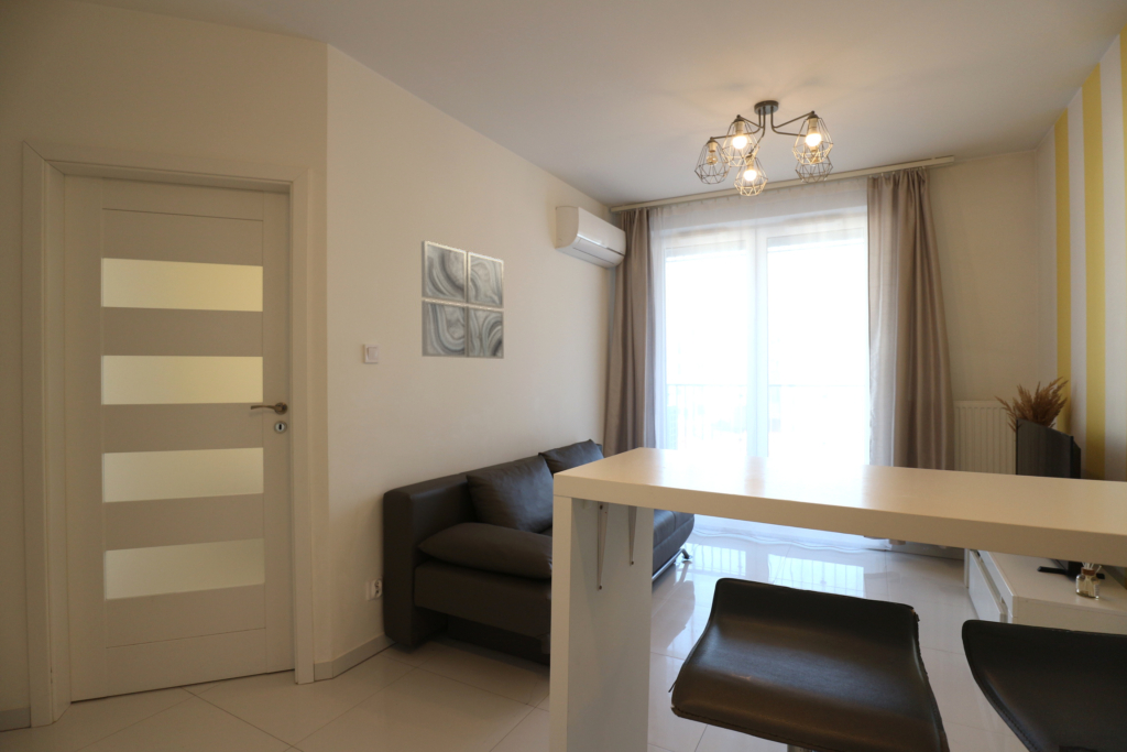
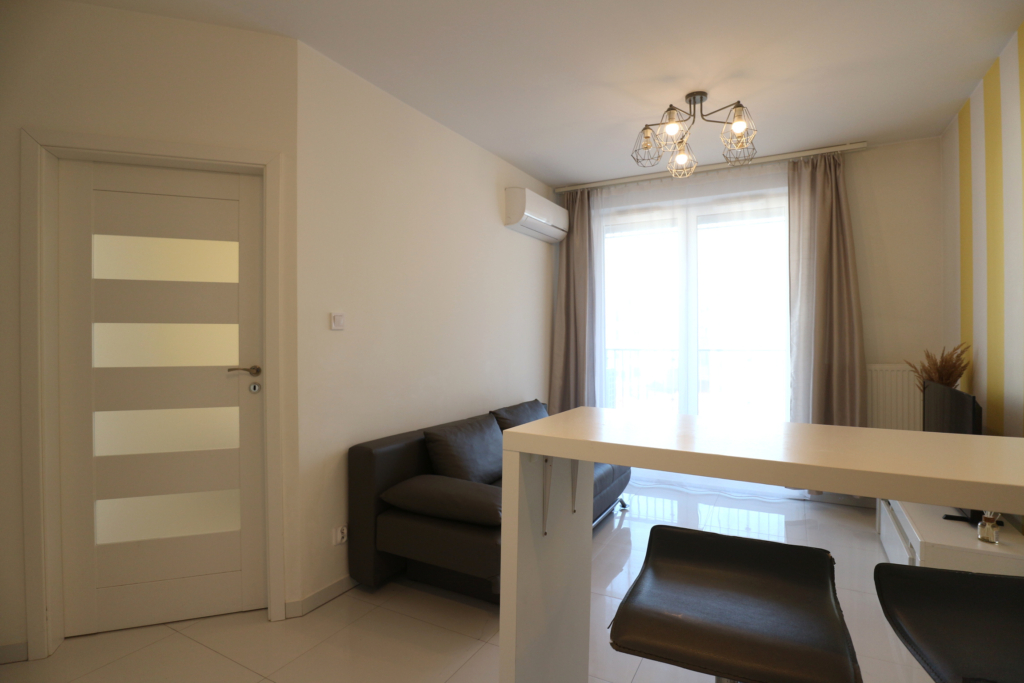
- wall art (466, 303)
